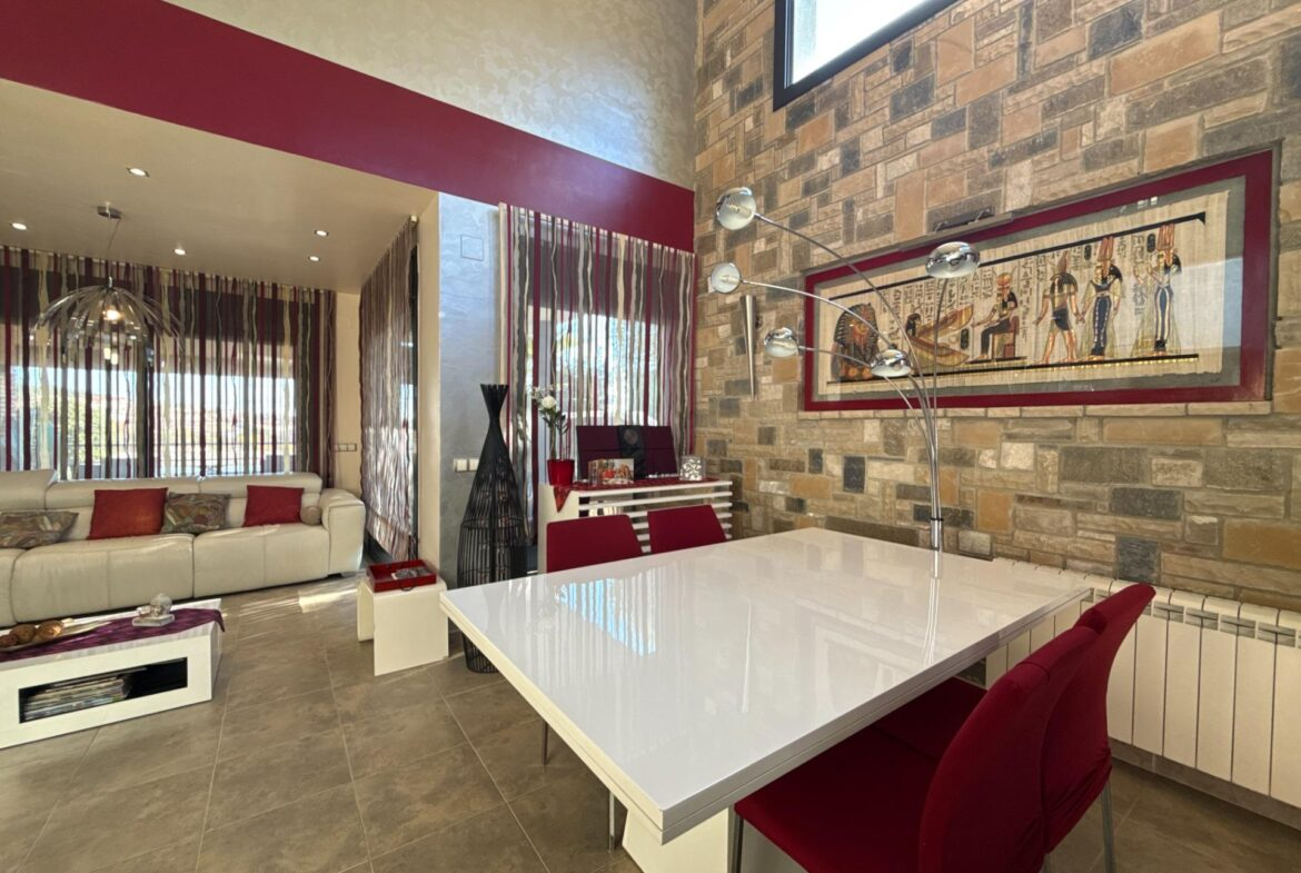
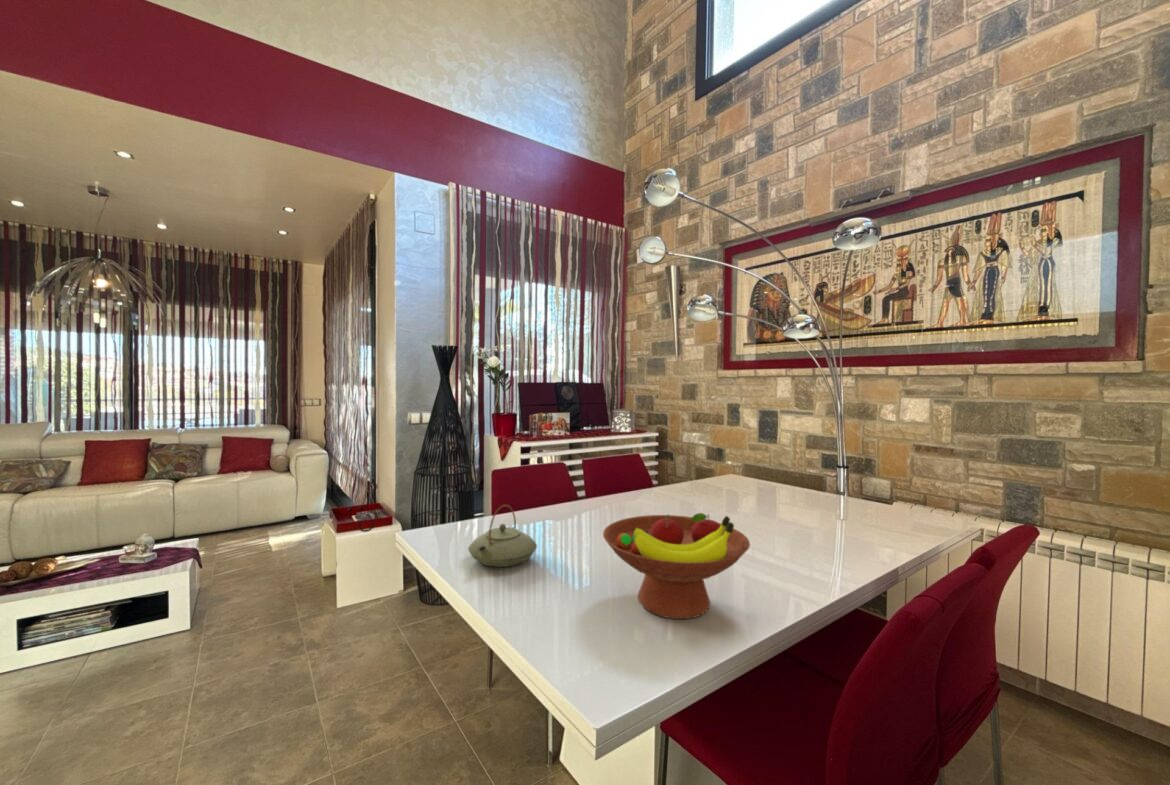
+ fruit bowl (674, 555)
+ teapot (500, 533)
